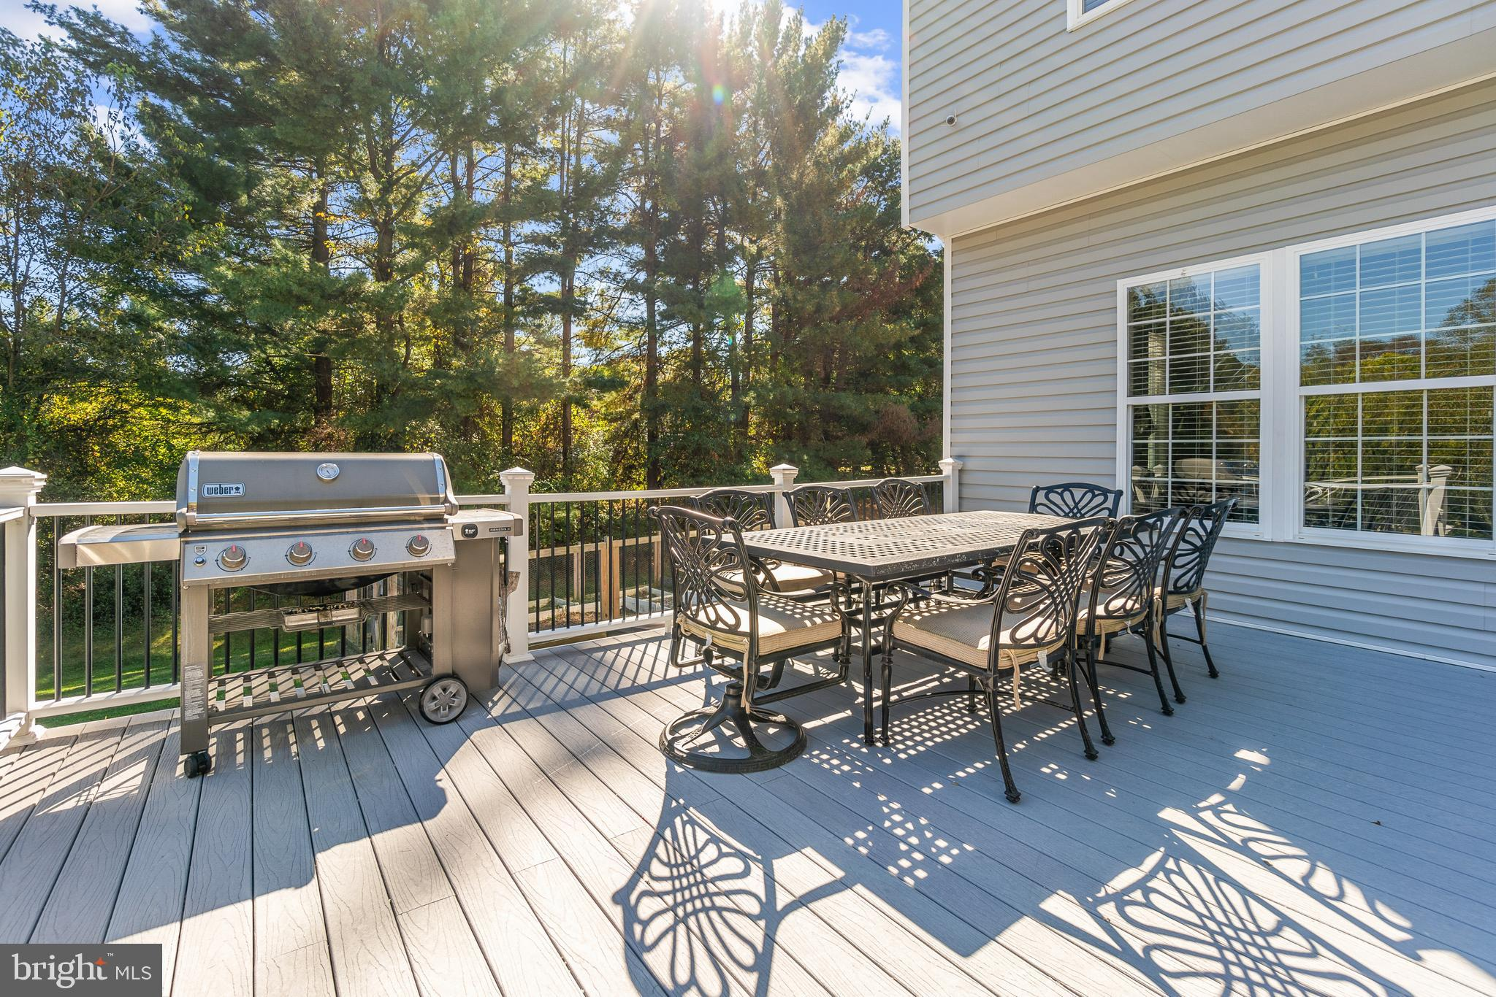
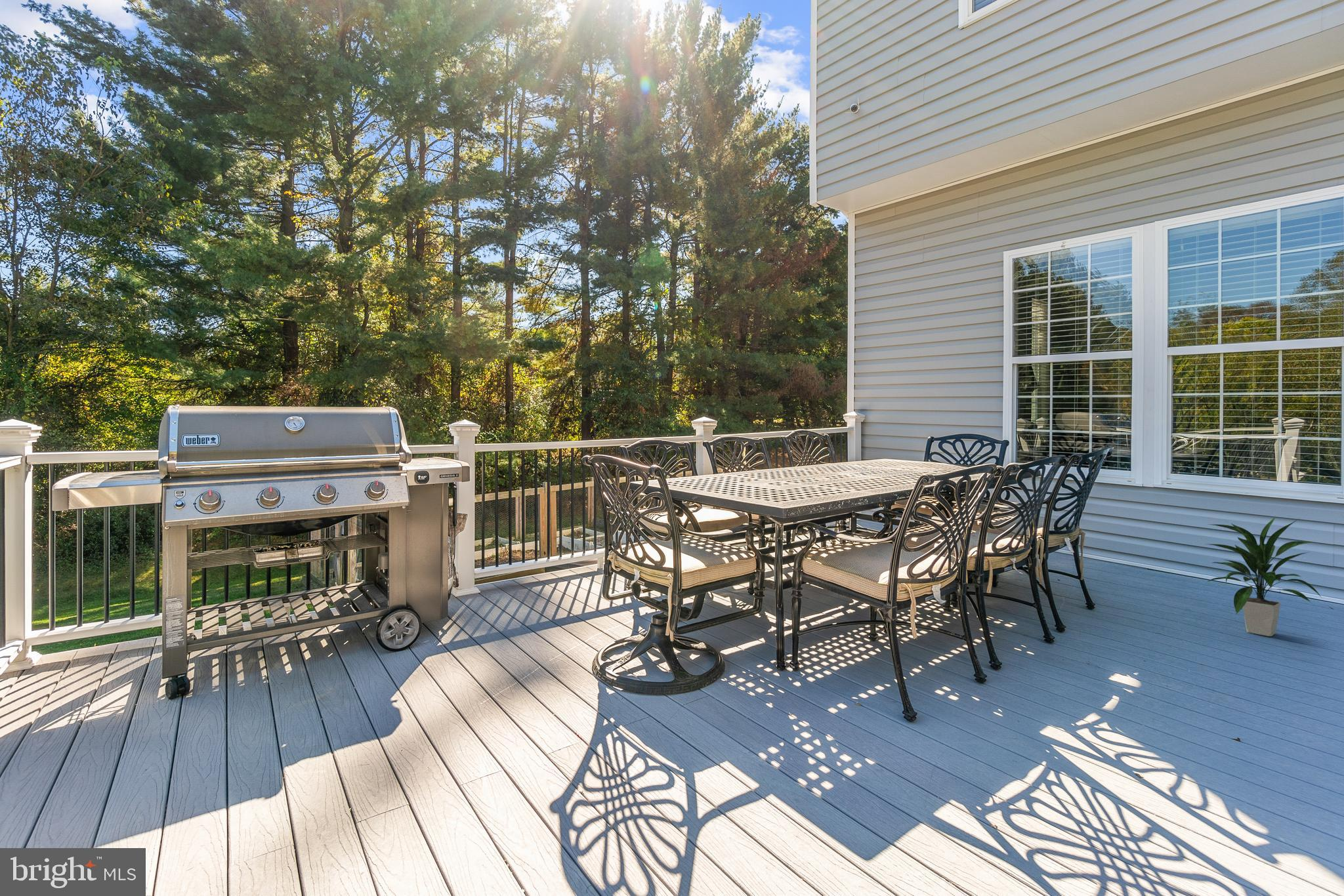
+ indoor plant (1256, 573)
